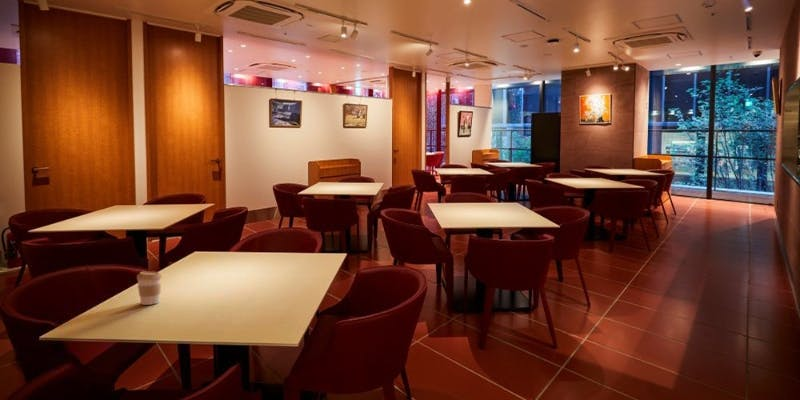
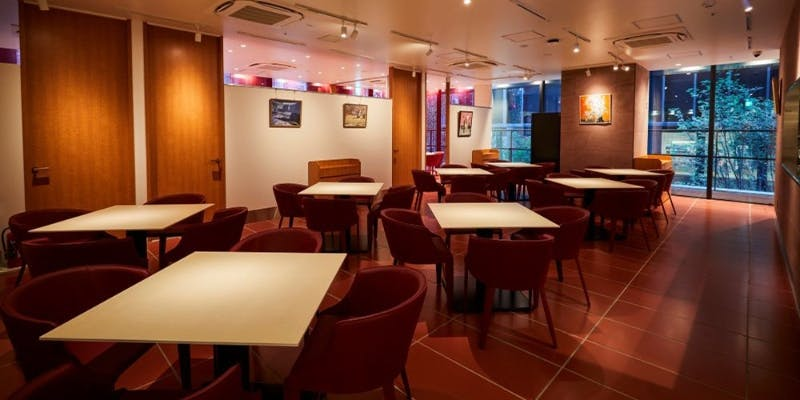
- coffee cup (149, 287)
